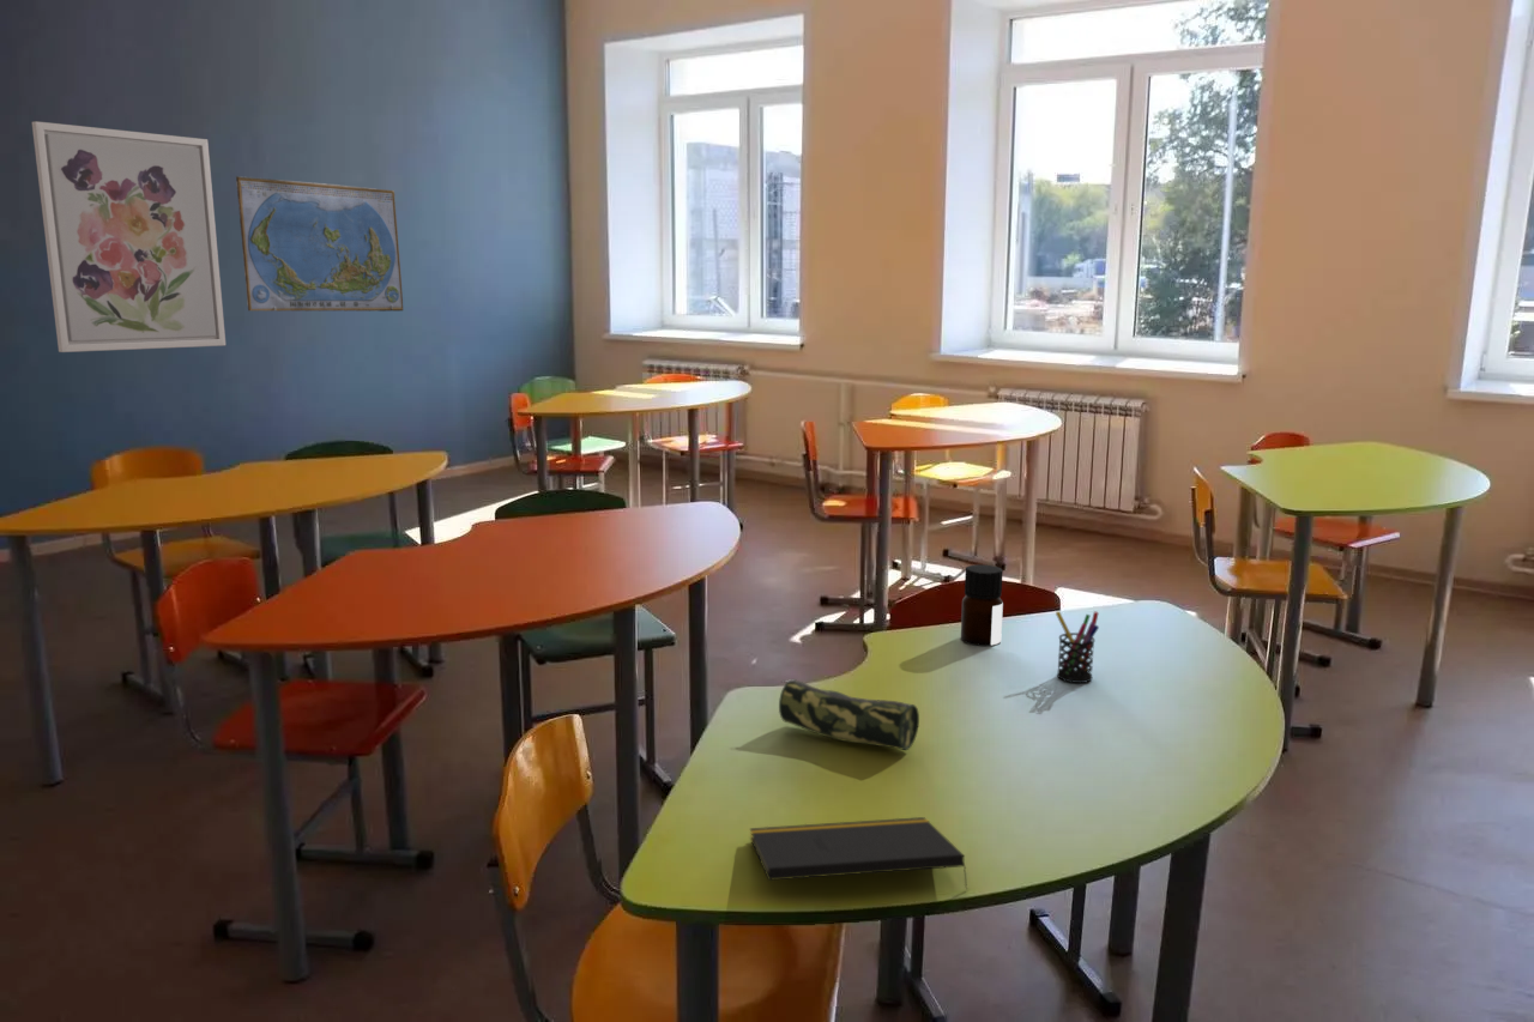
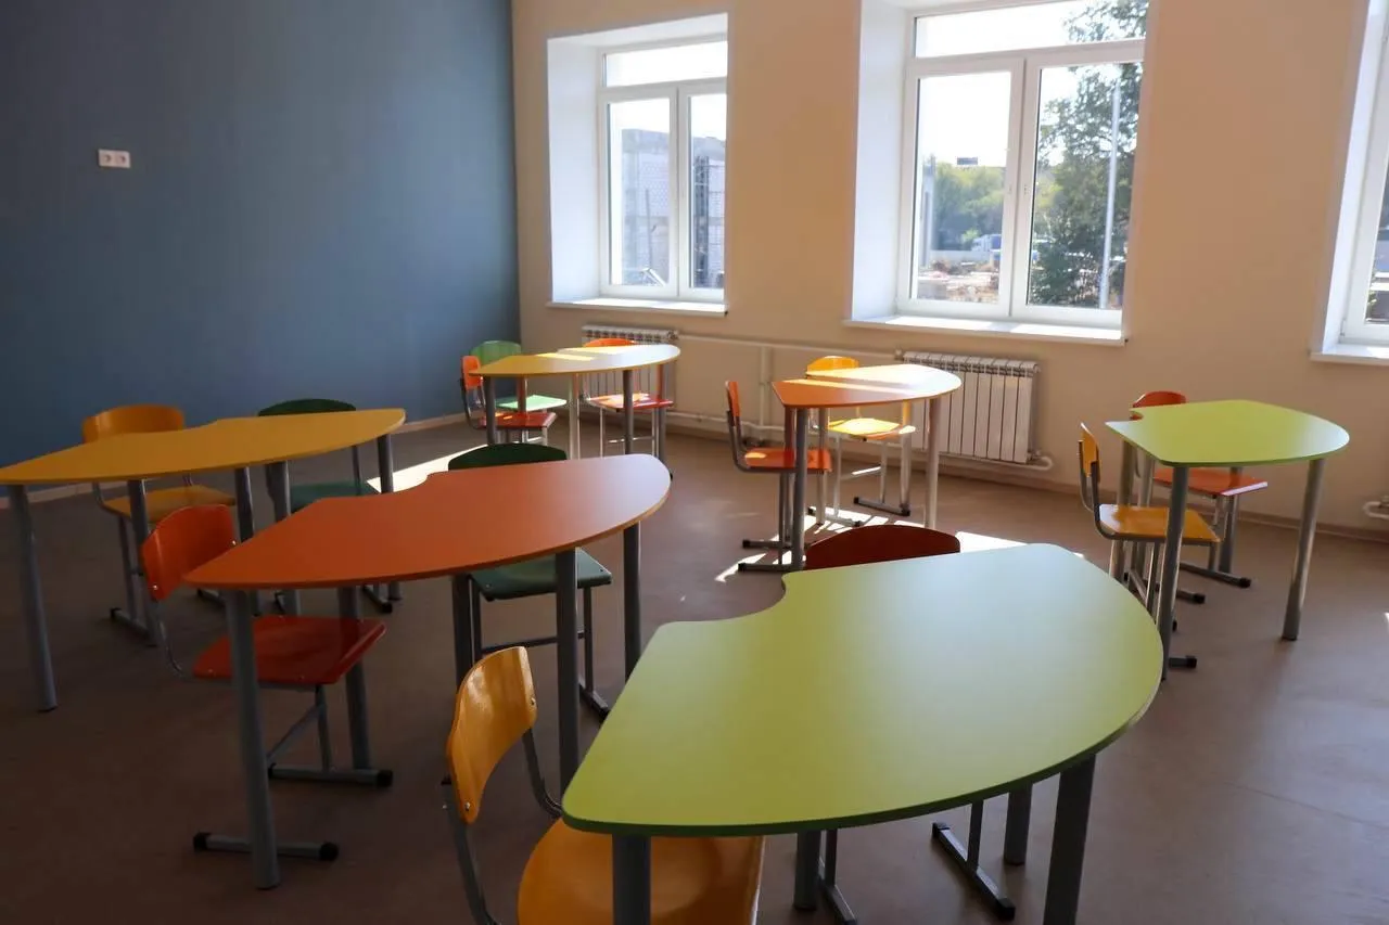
- wall art (135, 241)
- pencil case (844, 714)
- bottle (982, 604)
- world map (325, 248)
- pen holder (1080, 642)
- notepad (851, 846)
